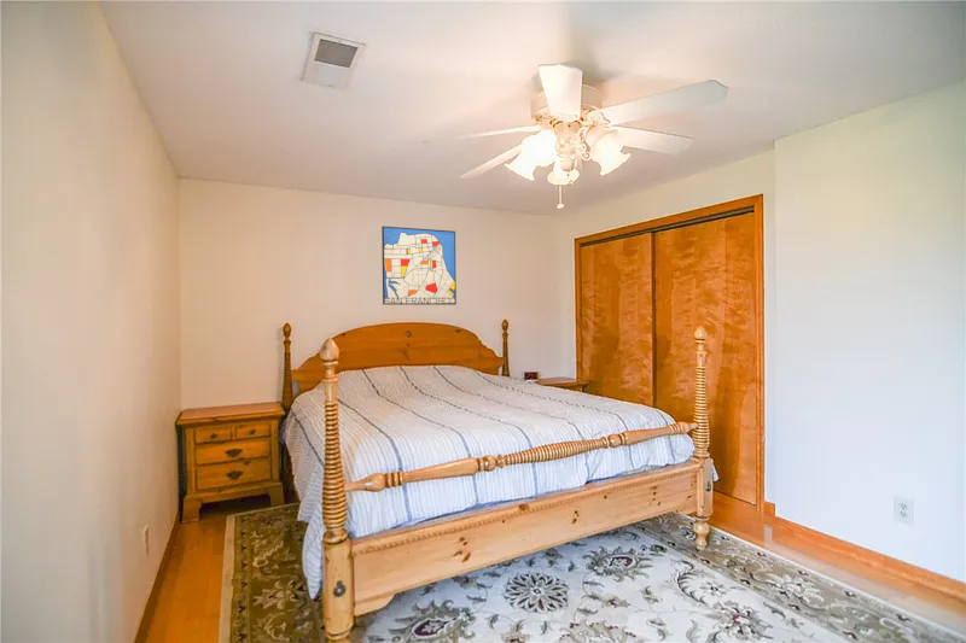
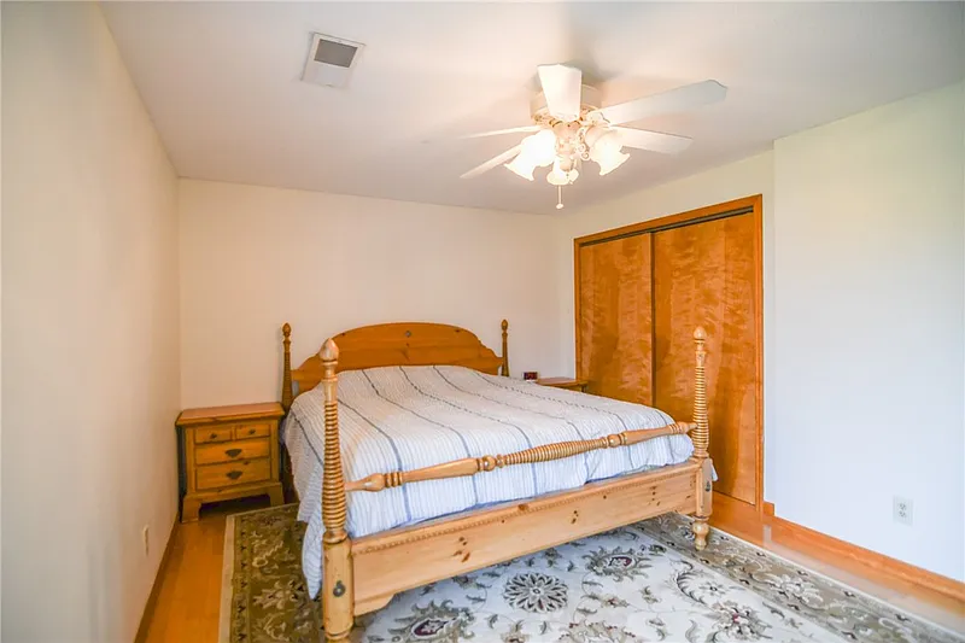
- wall art (420, 267)
